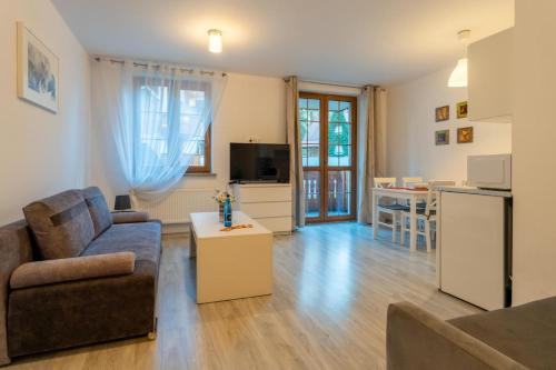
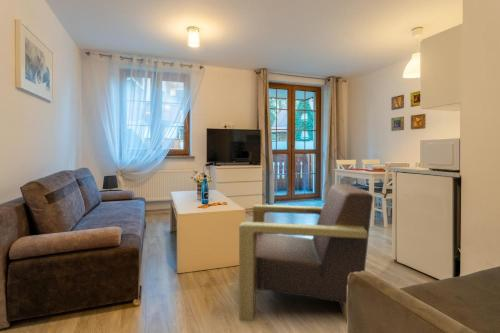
+ armchair (301, 240)
